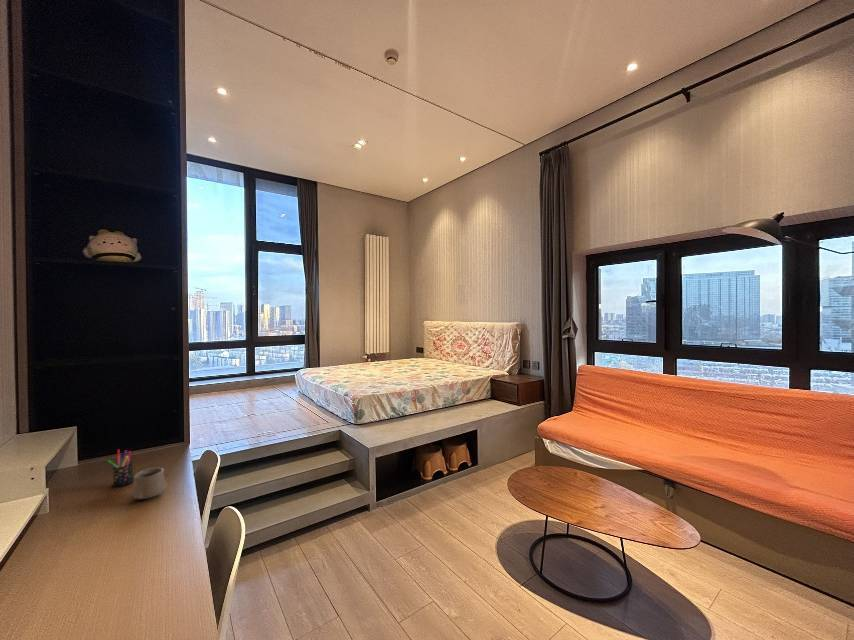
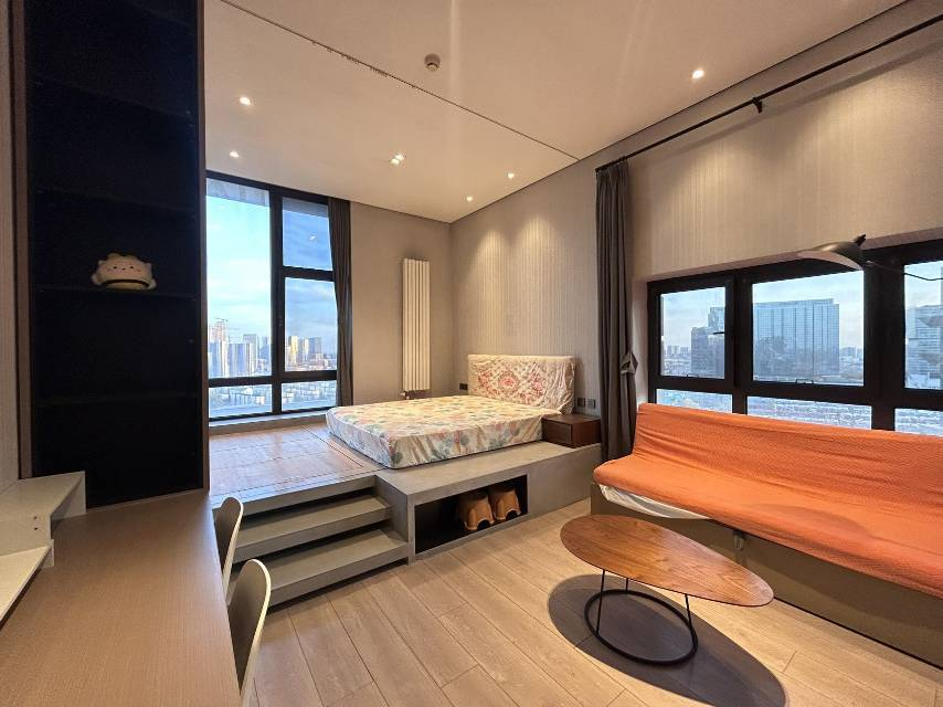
- pen holder (120, 467)
- cup (149, 484)
